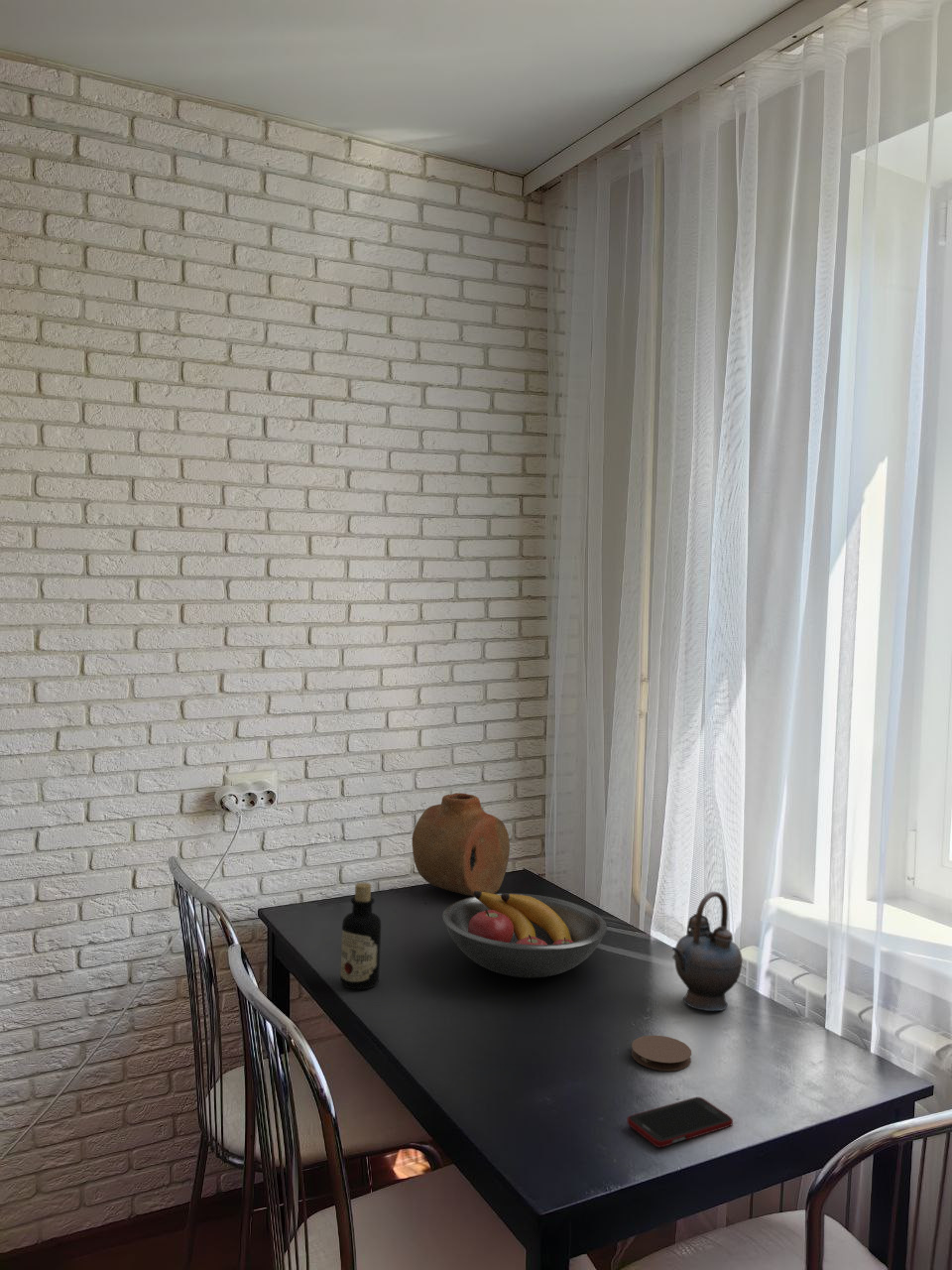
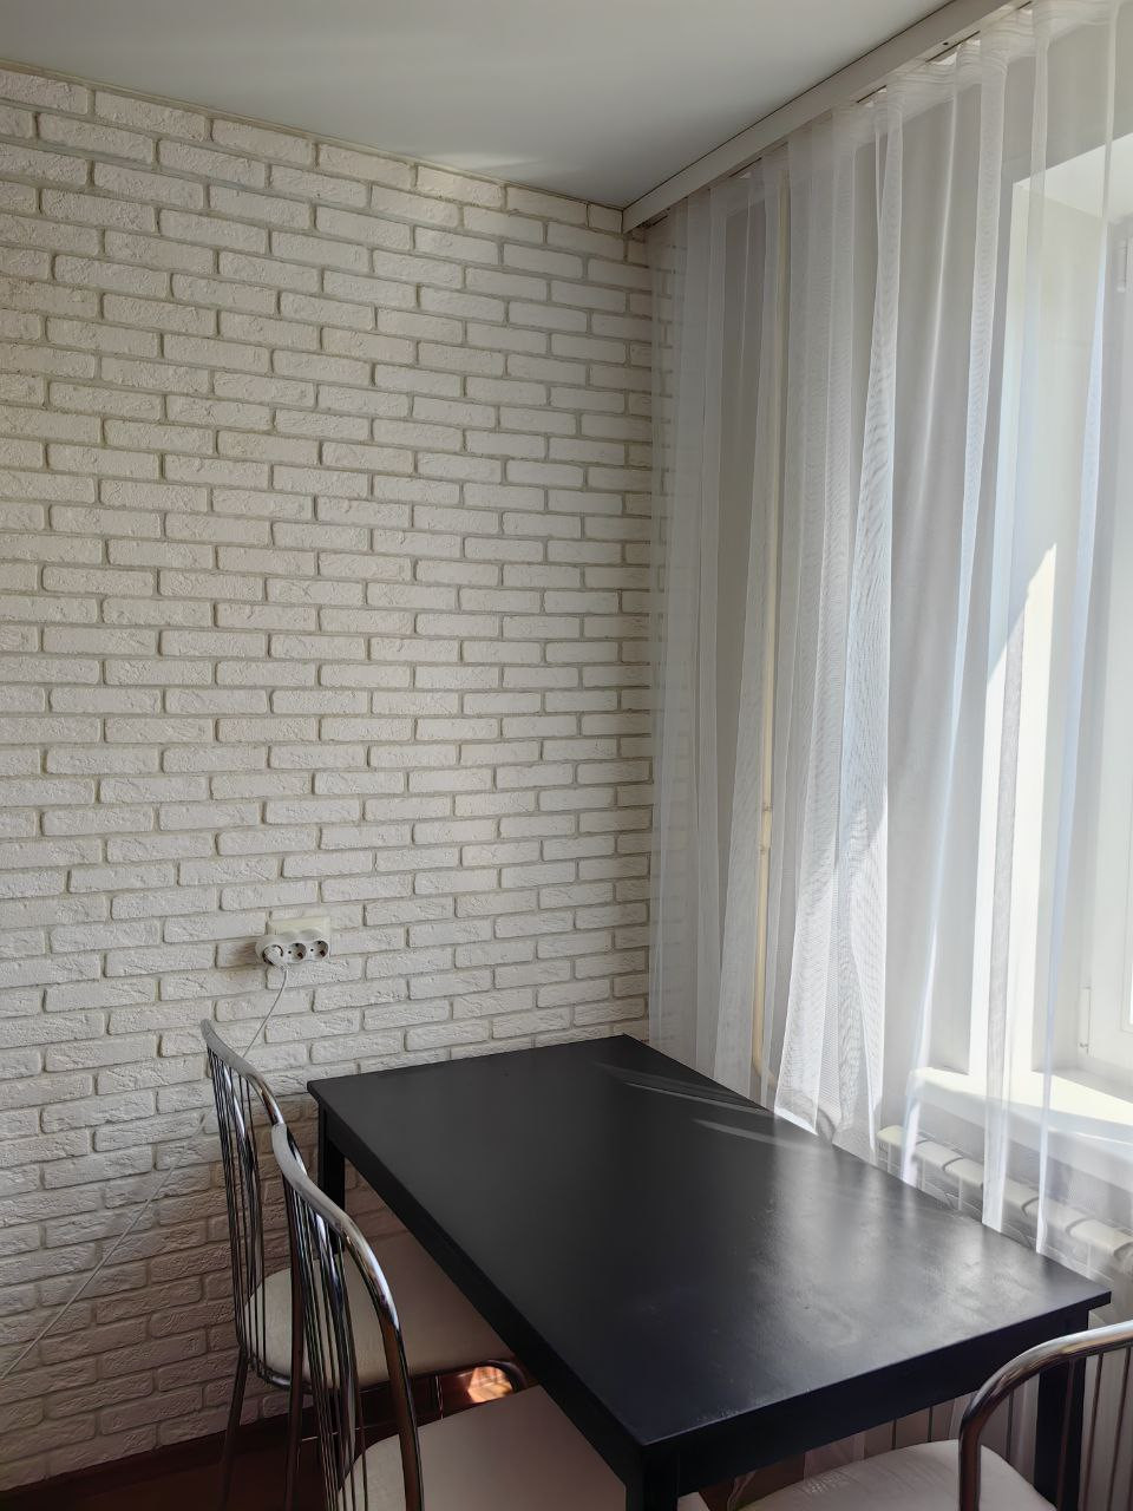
- cell phone (679, 1121)
- teapot (702, 949)
- bottle (361, 934)
- coaster (660, 1052)
- vase (458, 842)
- fruit bowl (523, 935)
